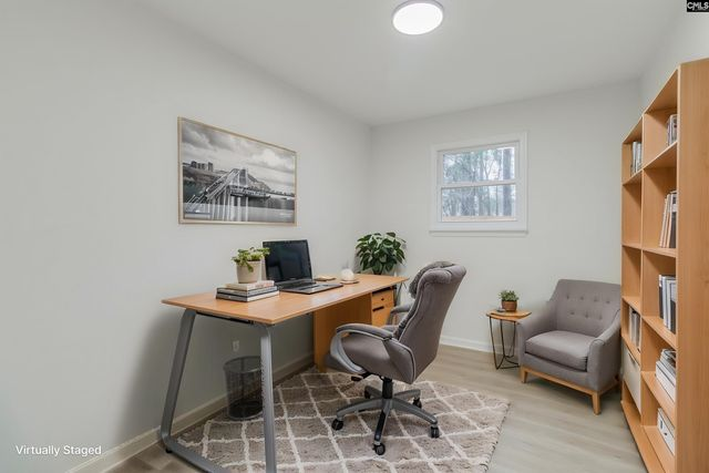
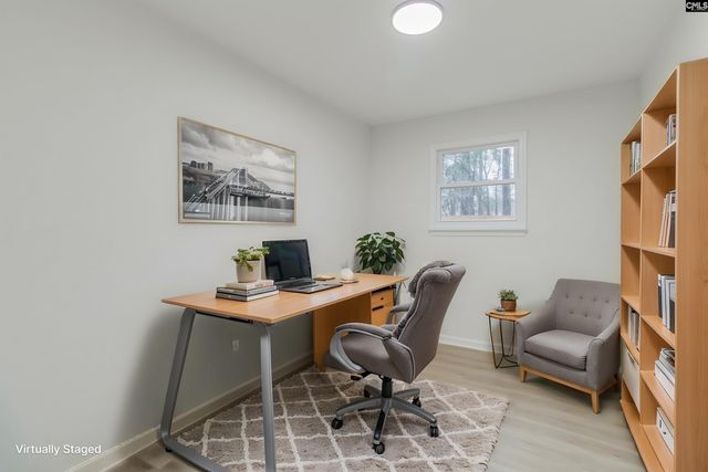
- waste bin (246, 387)
